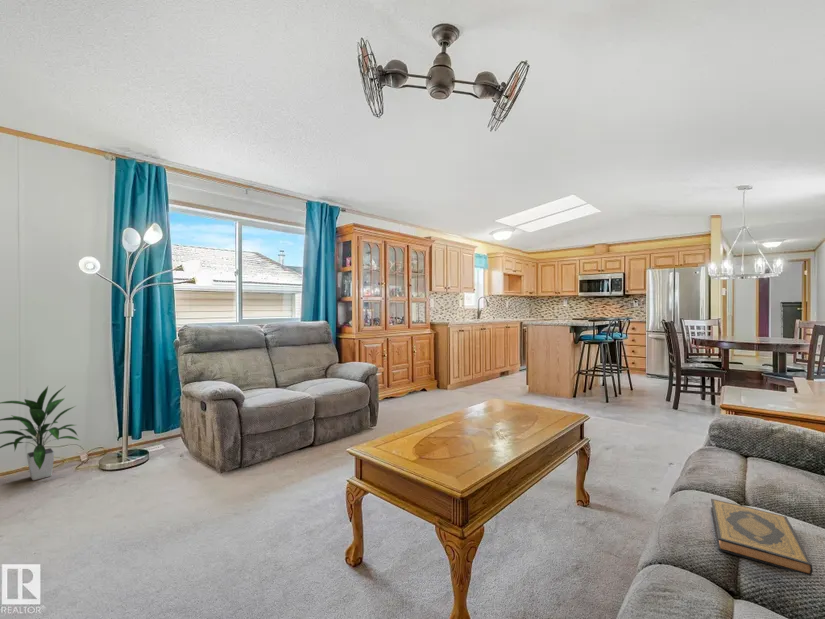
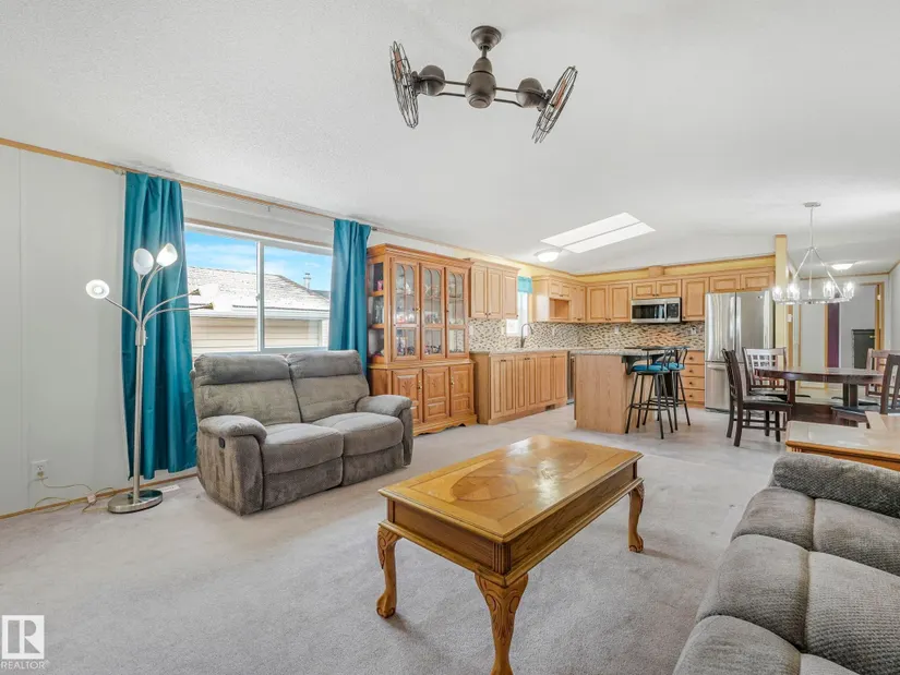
- indoor plant (38, 432)
- hardback book (754, 532)
